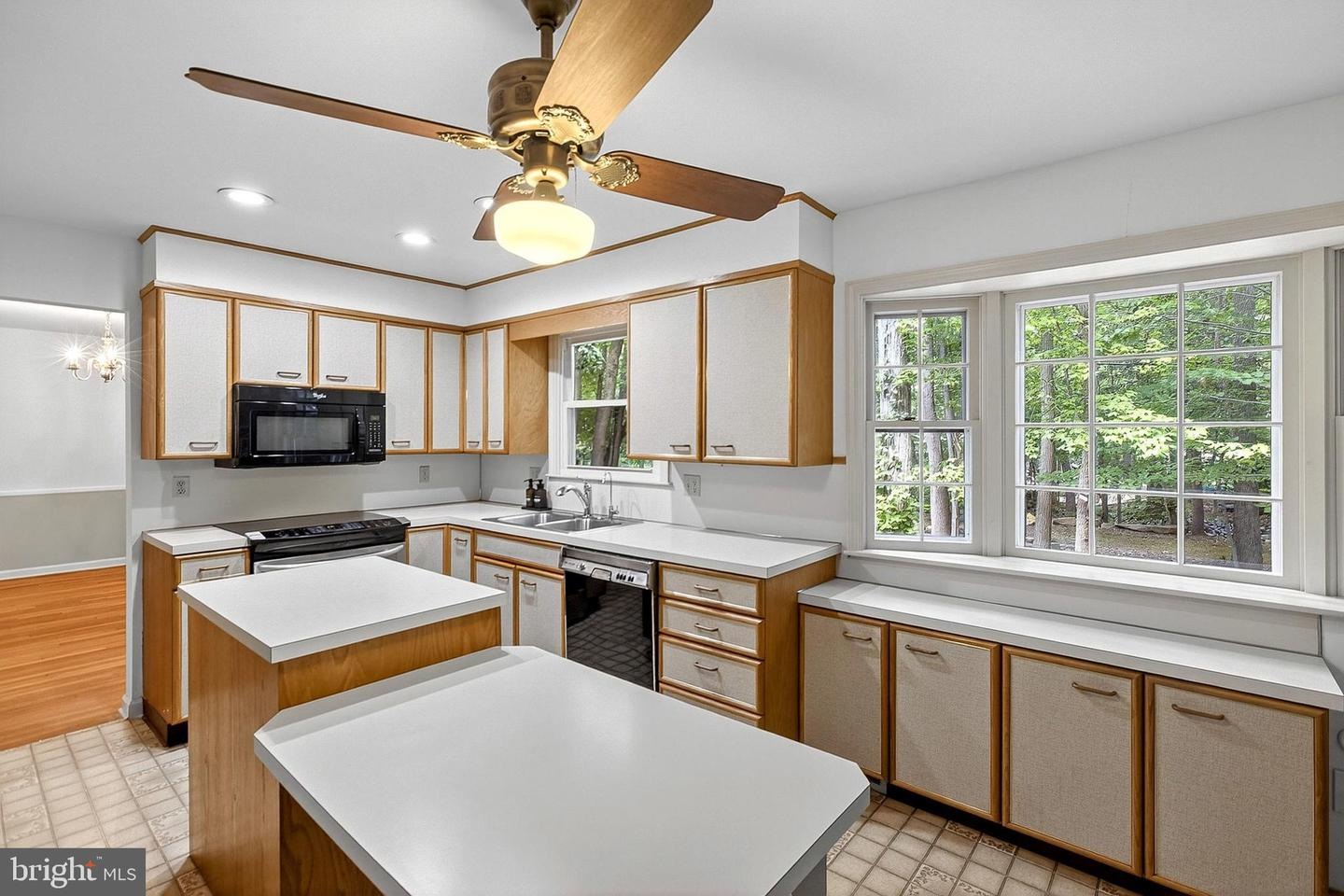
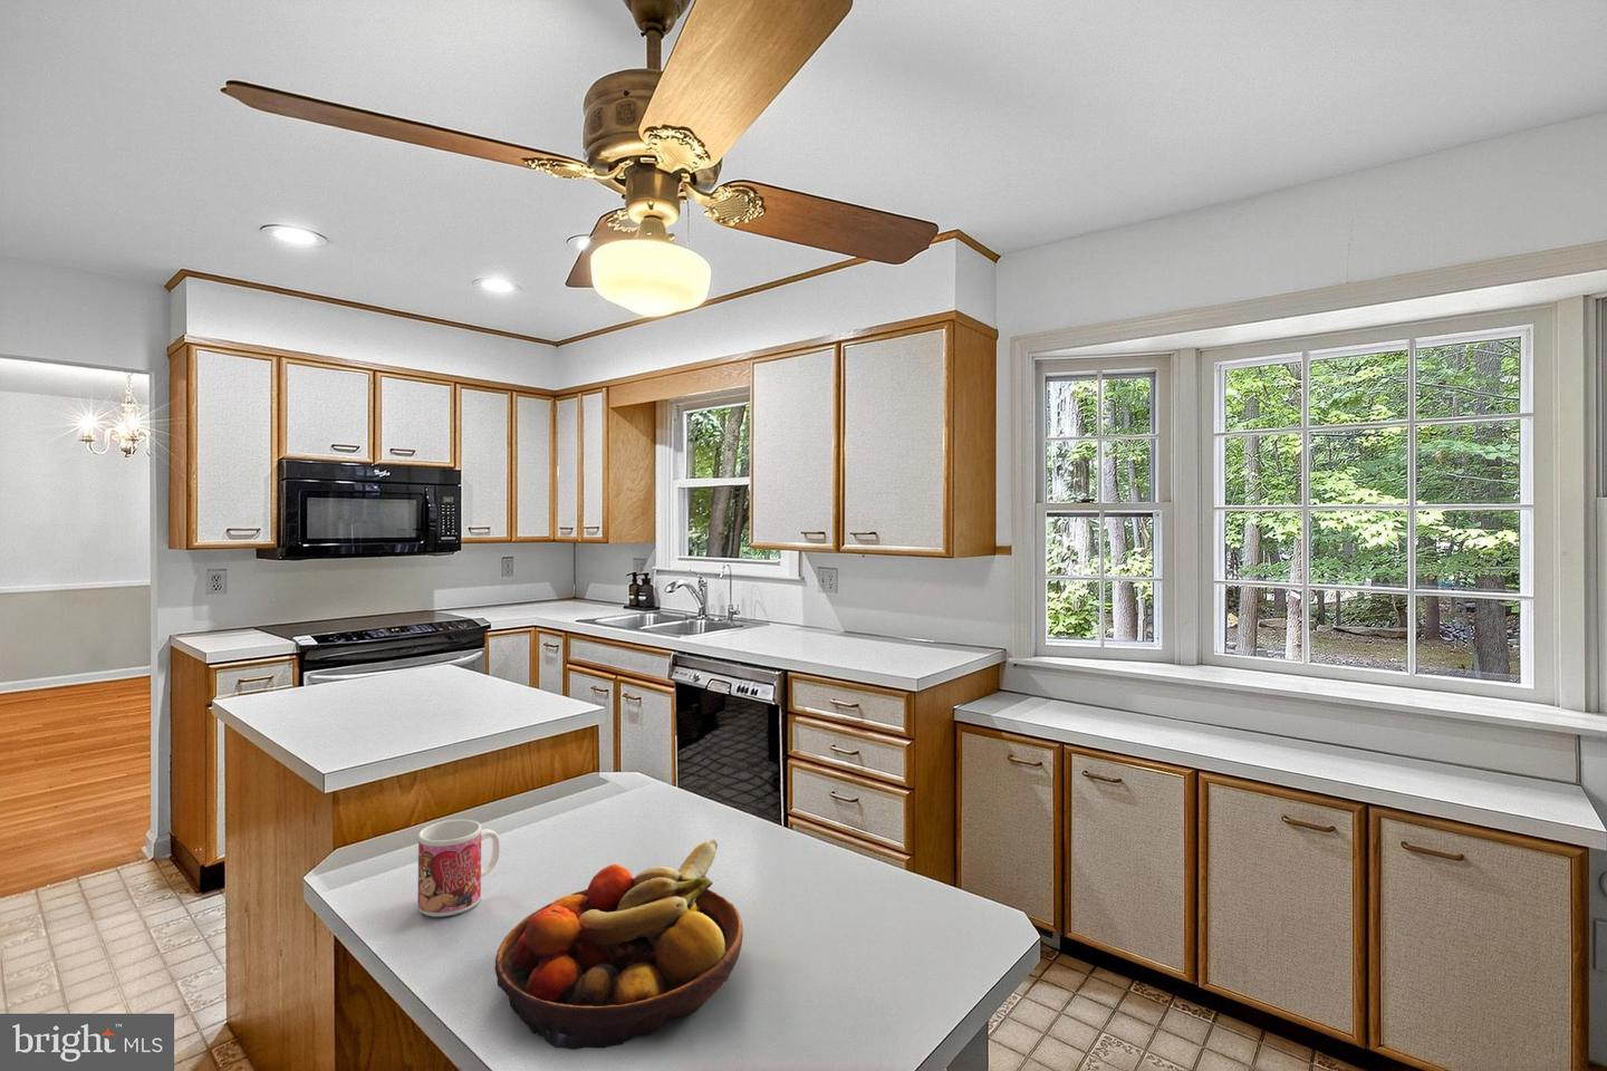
+ fruit bowl (624, 923)
+ mug (463, 862)
